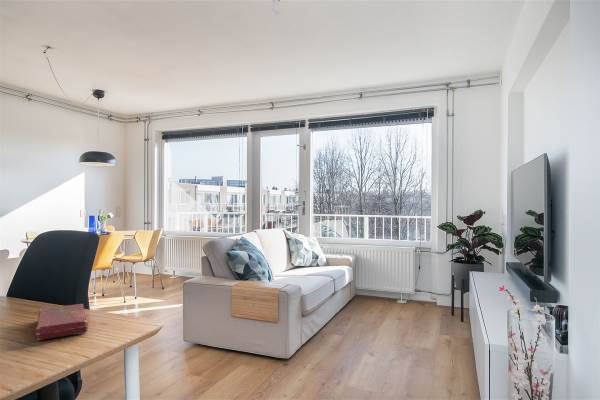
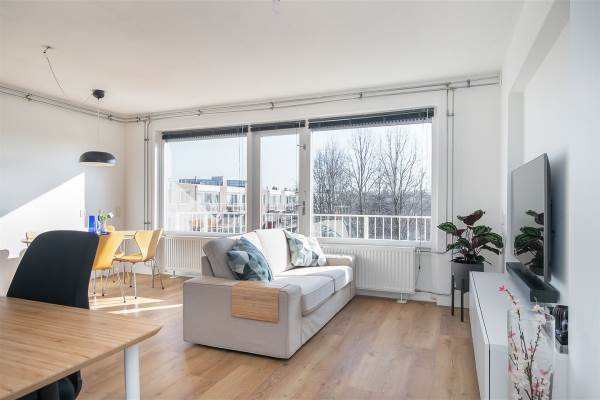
- book (62, 320)
